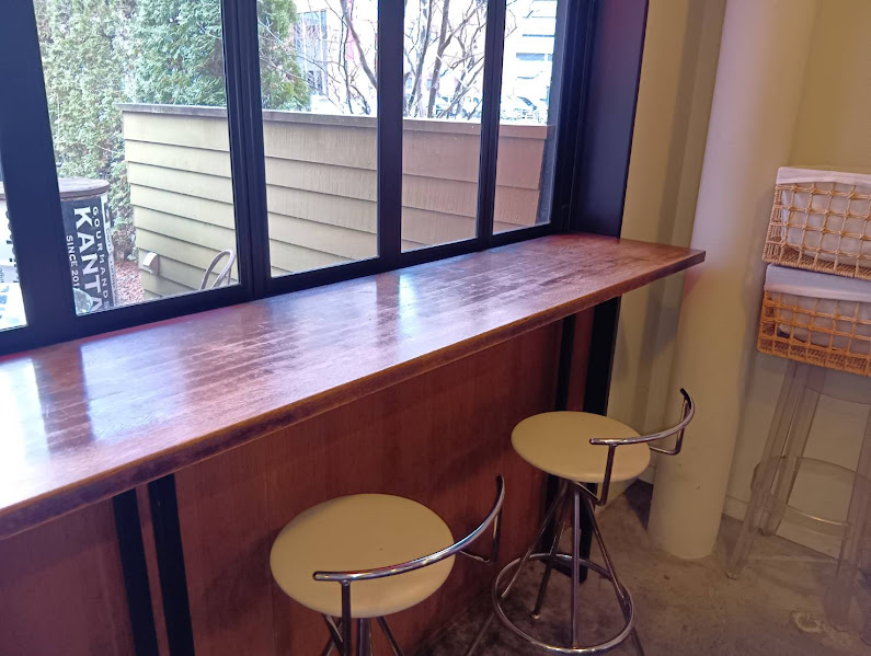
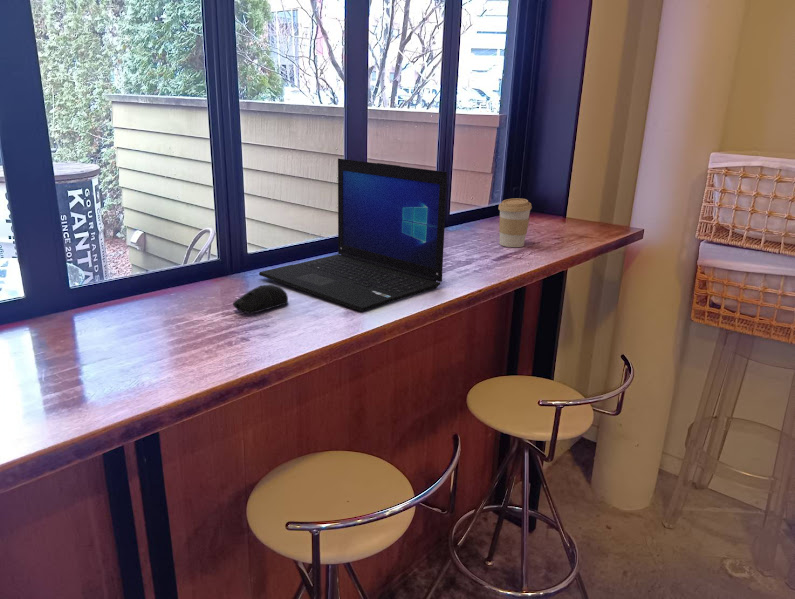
+ laptop (349, 226)
+ coffee cup (513, 222)
+ computer mouse (262, 297)
